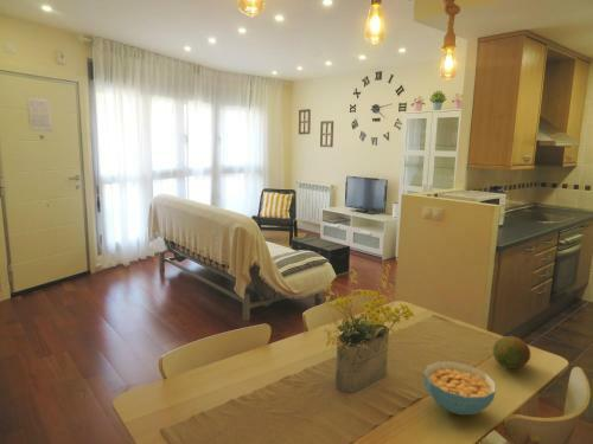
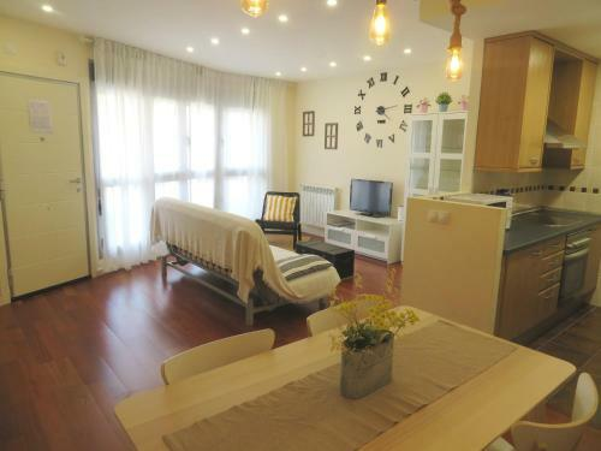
- fruit (510, 352)
- cereal bowl (457, 393)
